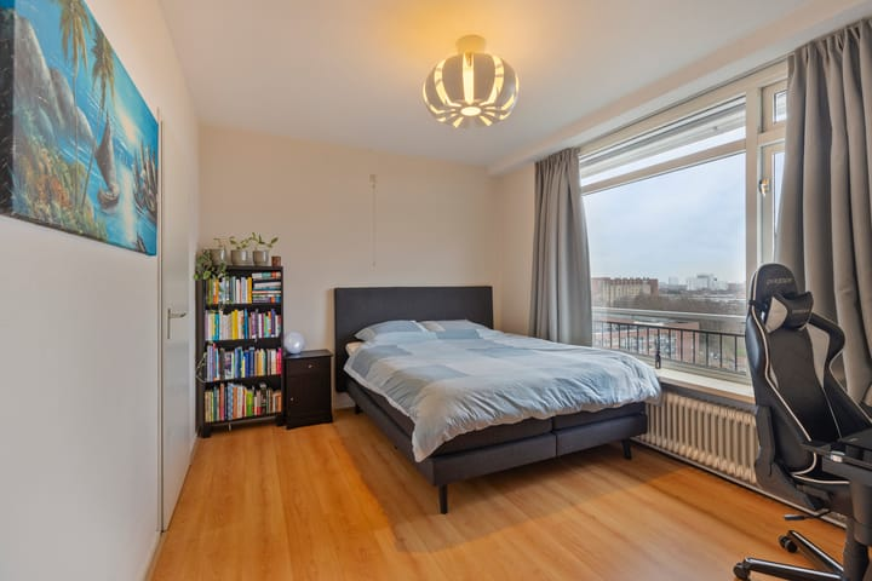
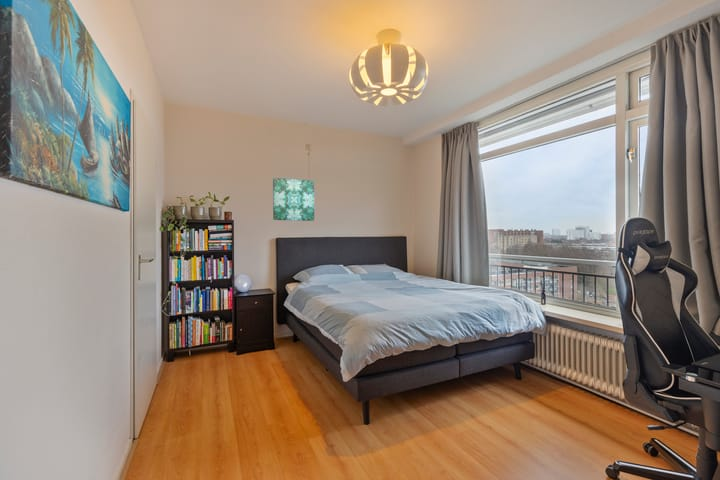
+ wall art (294, 200)
